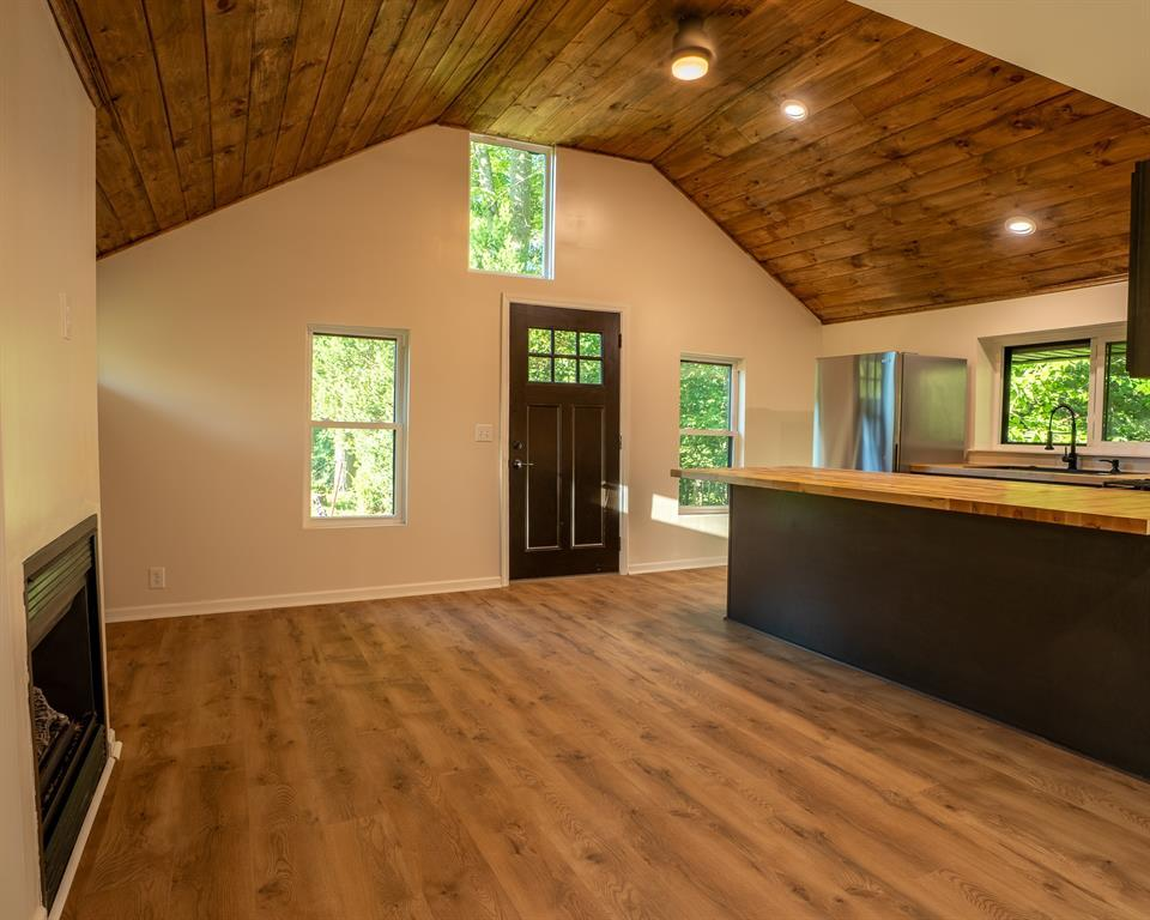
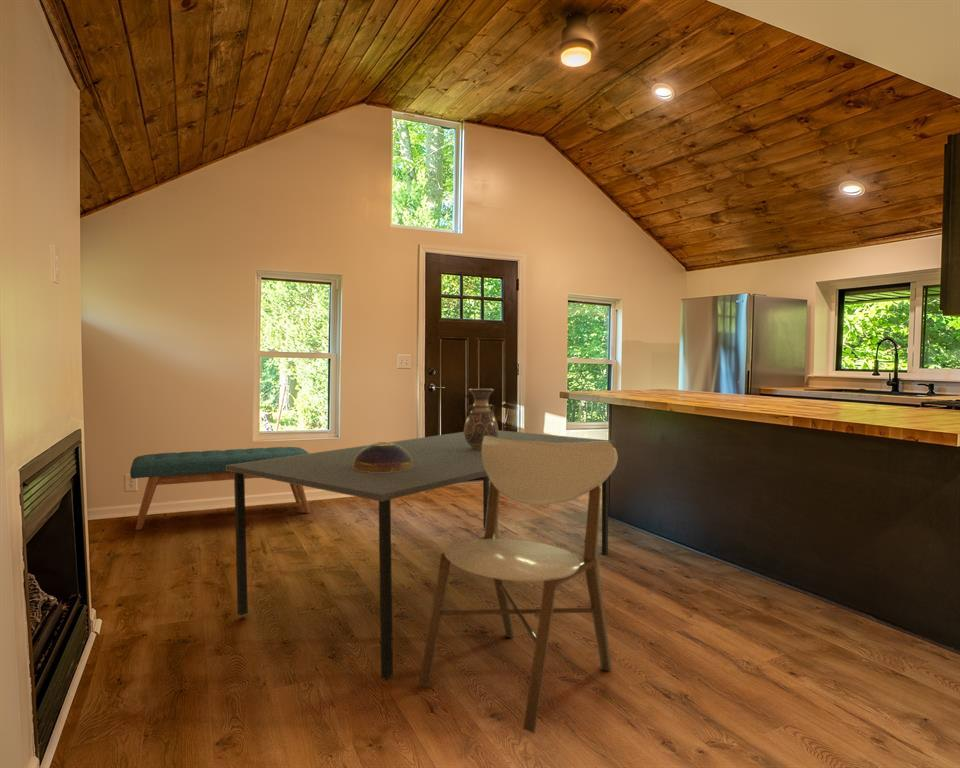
+ vase (481, 418)
+ dining chair (520, 559)
+ dining table (443, 486)
+ bench (225, 479)
+ decorative bowl (383, 454)
